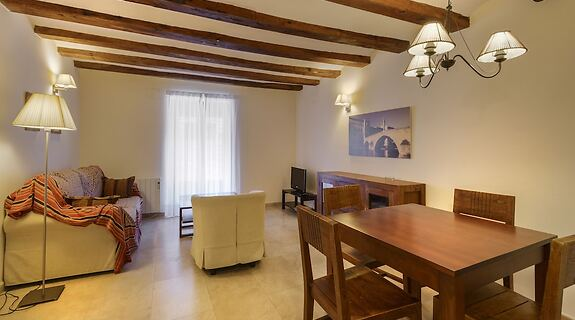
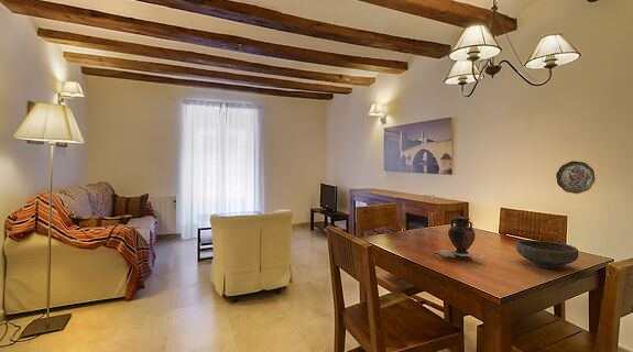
+ vase (456, 237)
+ bowl (545, 254)
+ decorative plate (575, 177)
